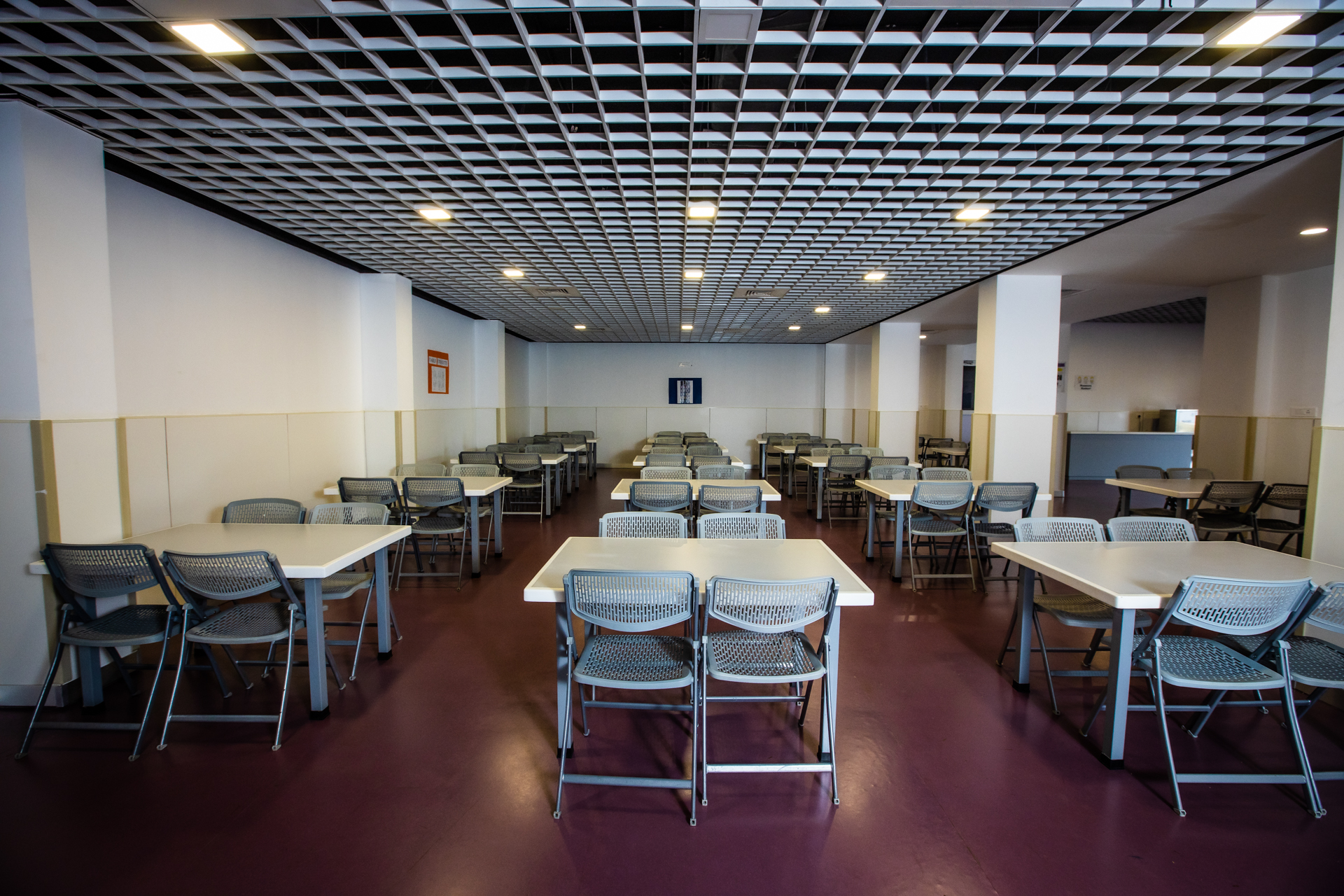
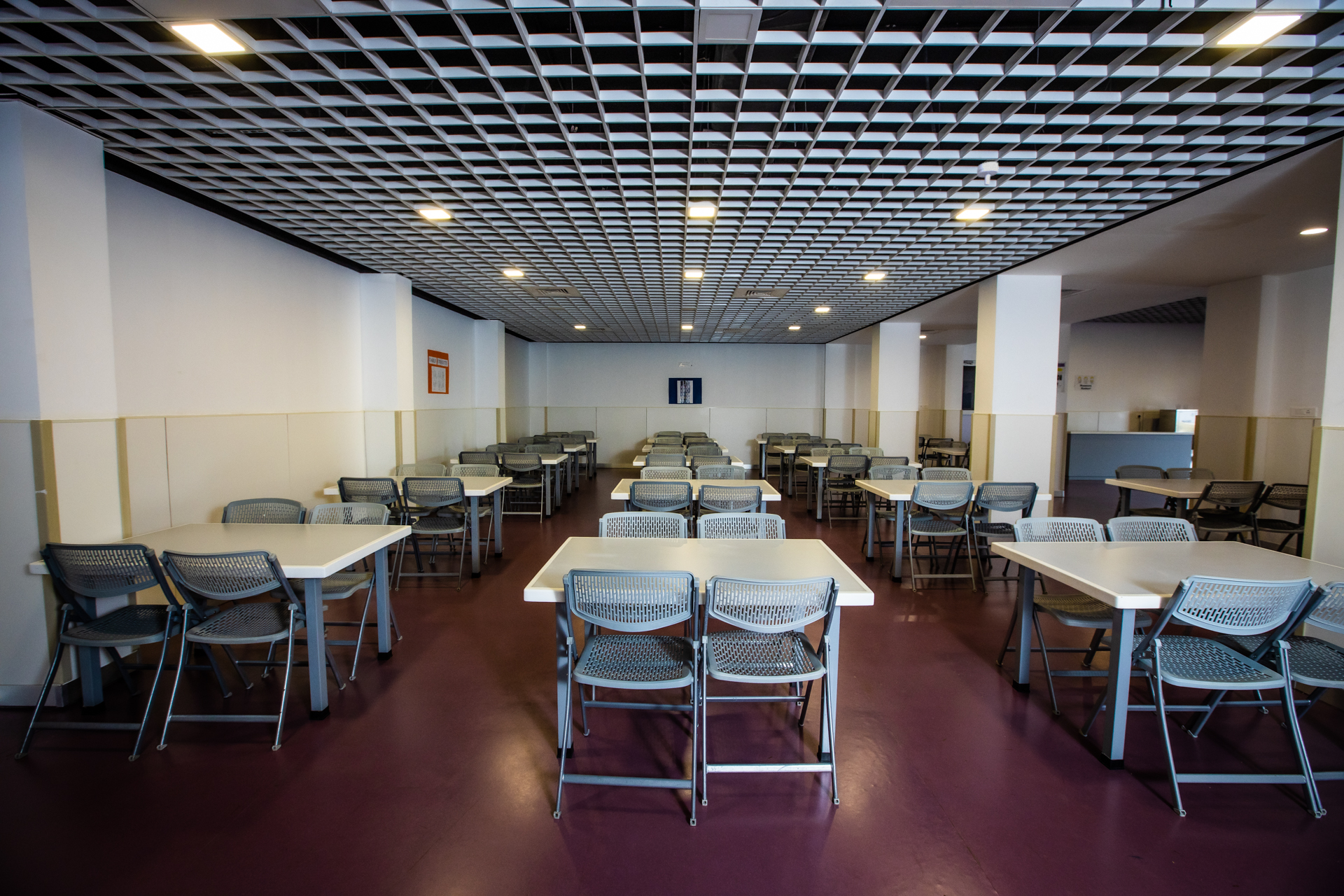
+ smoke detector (987, 175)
